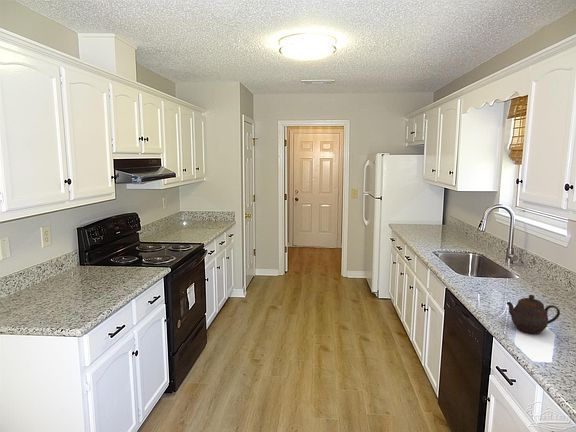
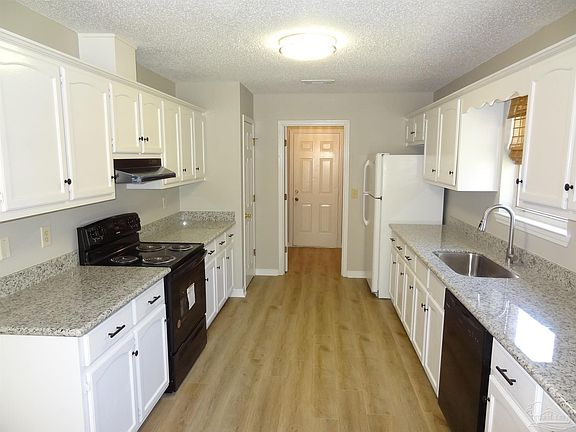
- teapot (532, 312)
